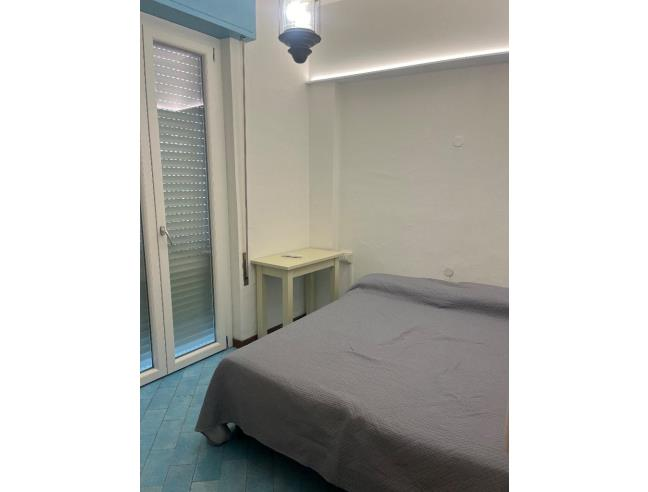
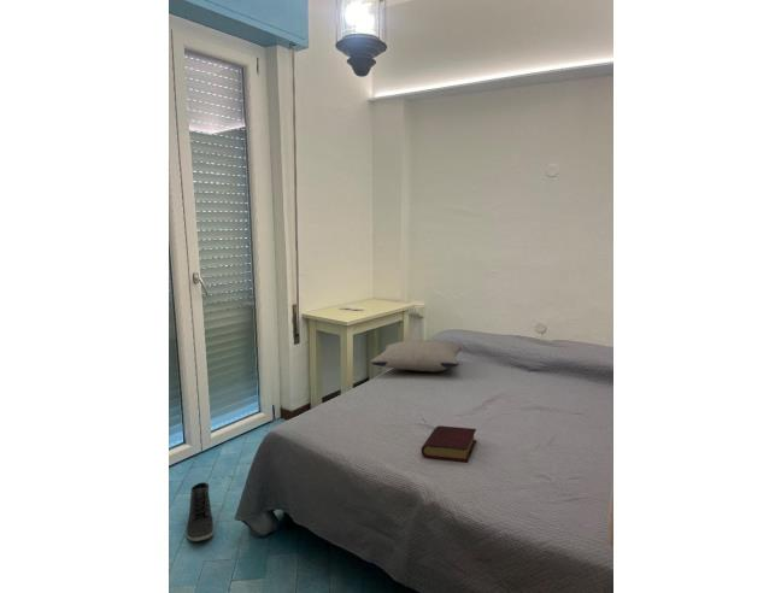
+ sneaker (198, 510)
+ pillow (418, 354)
+ book (450, 442)
